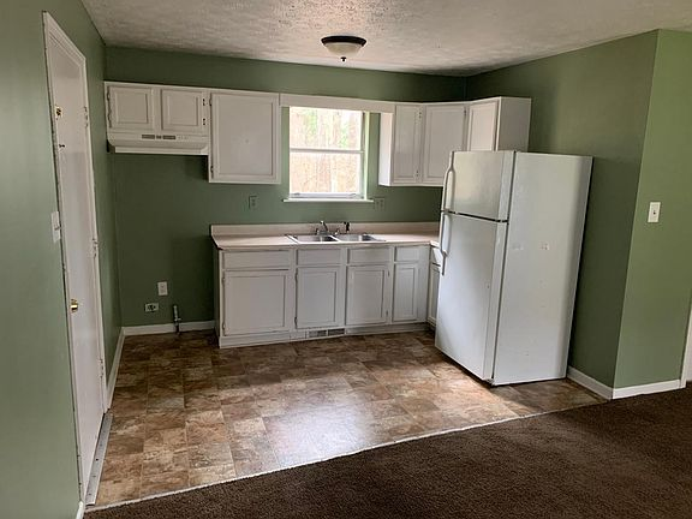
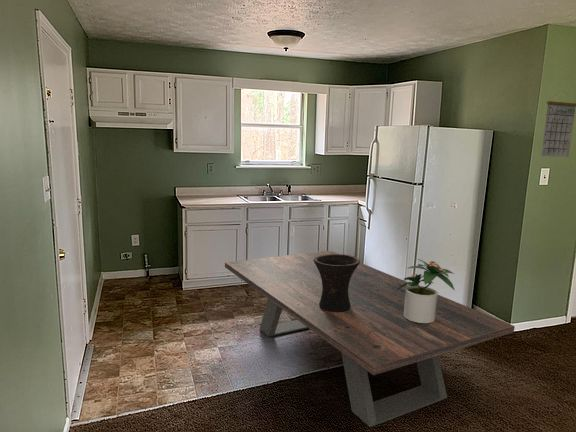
+ vase (335, 282)
+ dining table (342, 324)
+ calendar (559, 123)
+ potted plant (426, 288)
